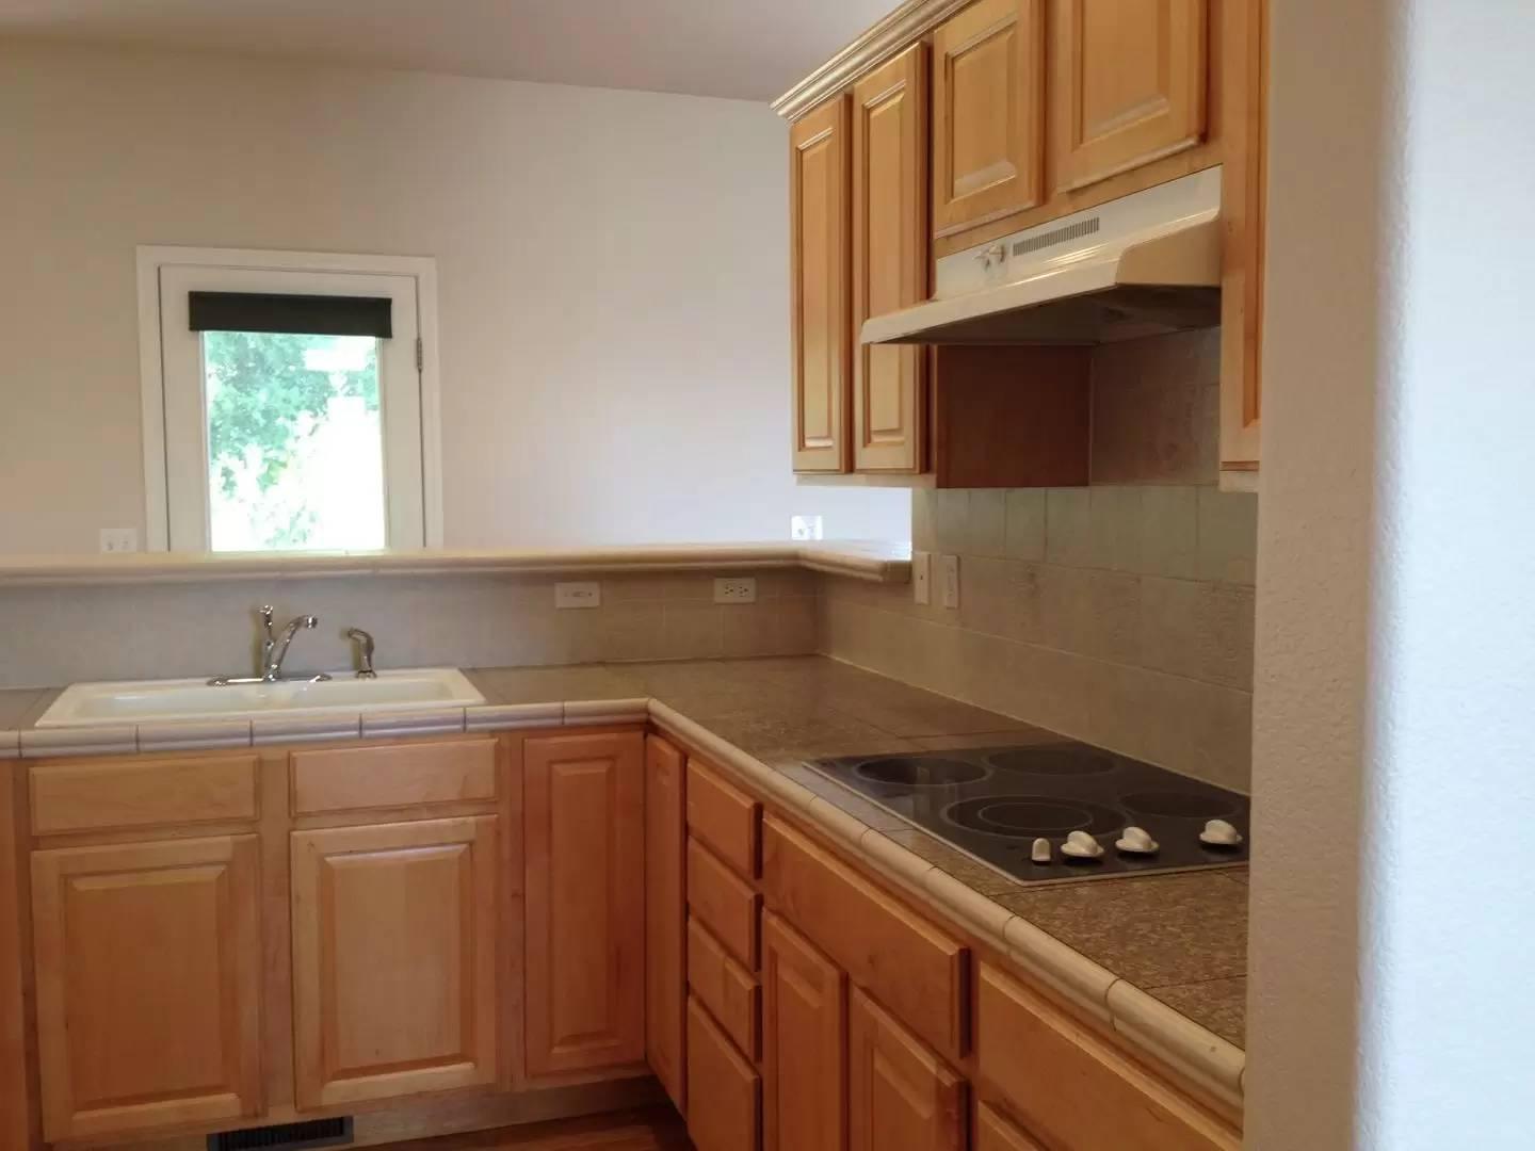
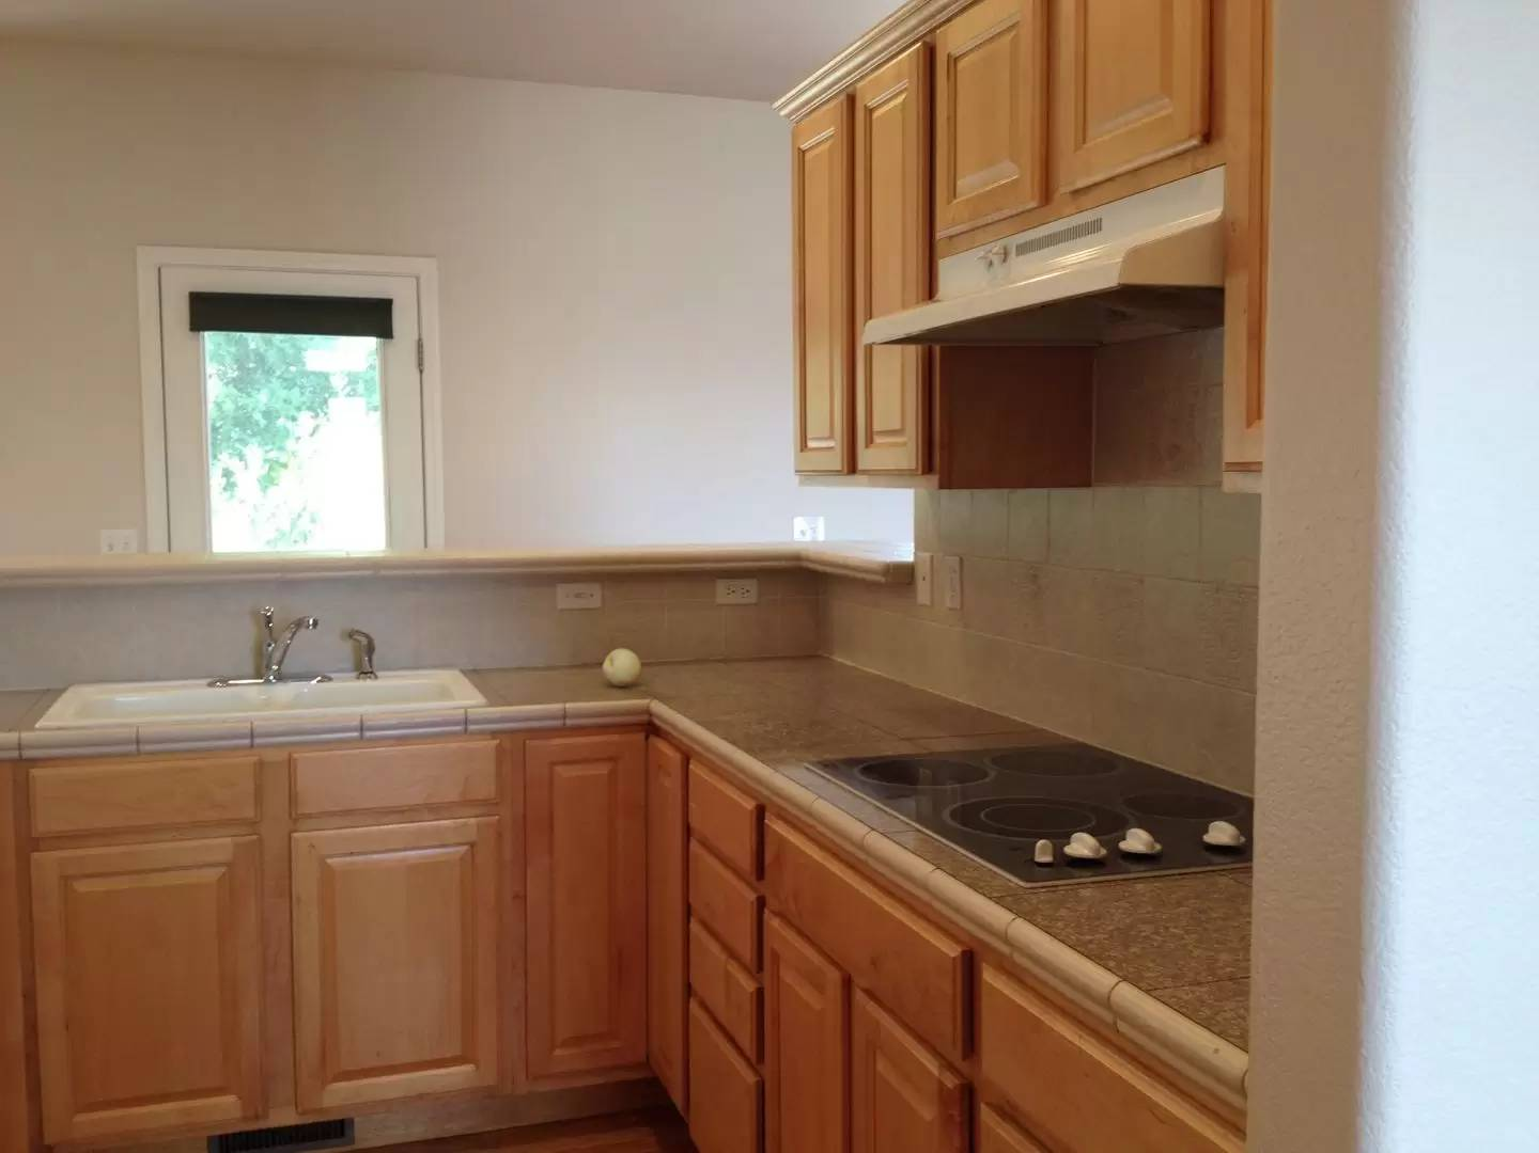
+ fruit (622, 667)
